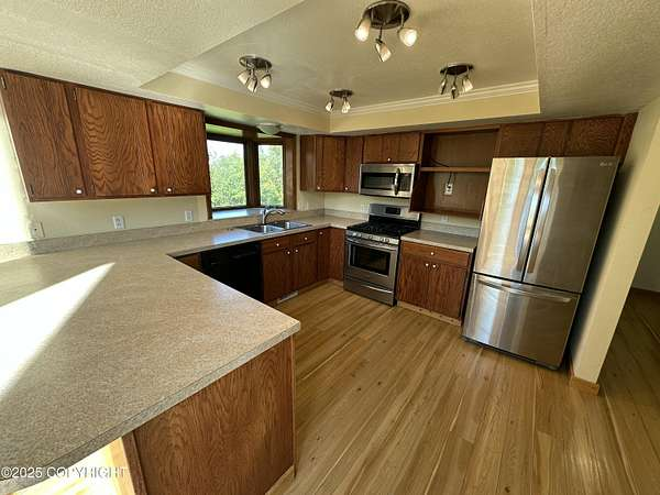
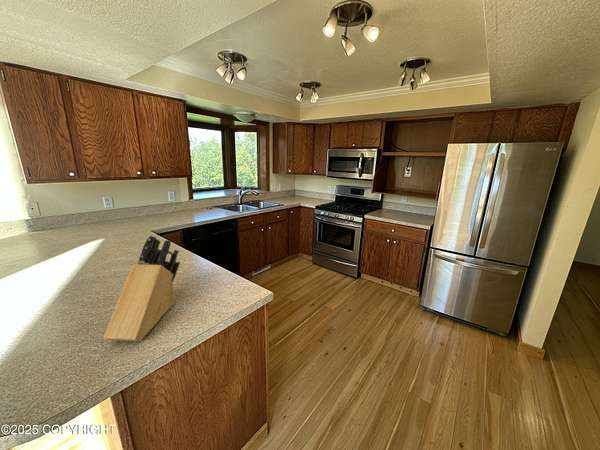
+ knife block (146, 280)
